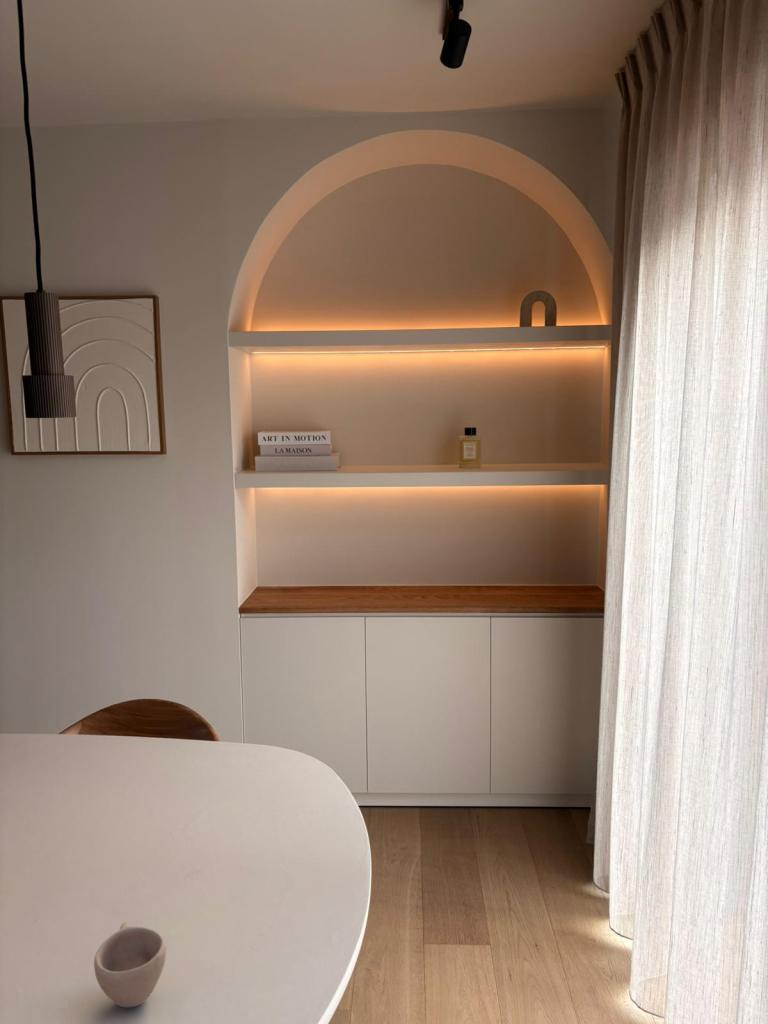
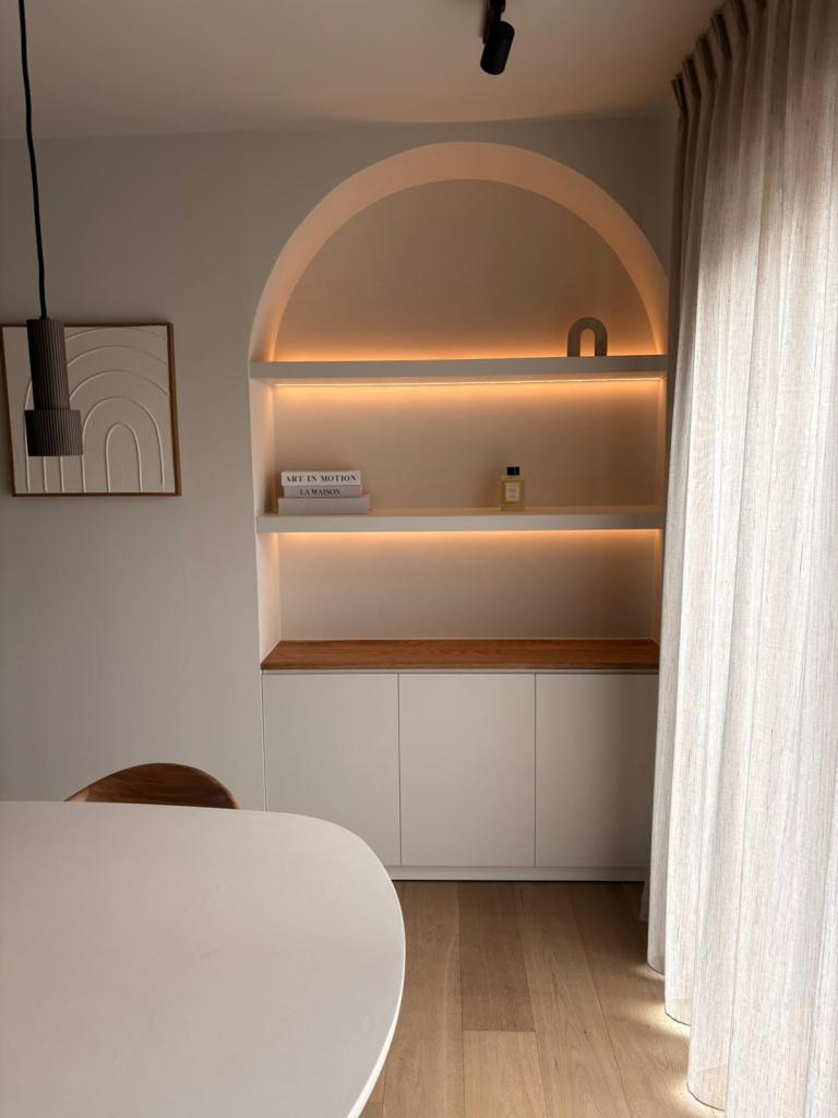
- cup (128, 966)
